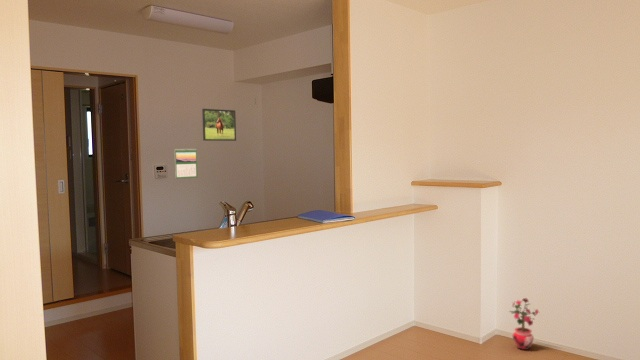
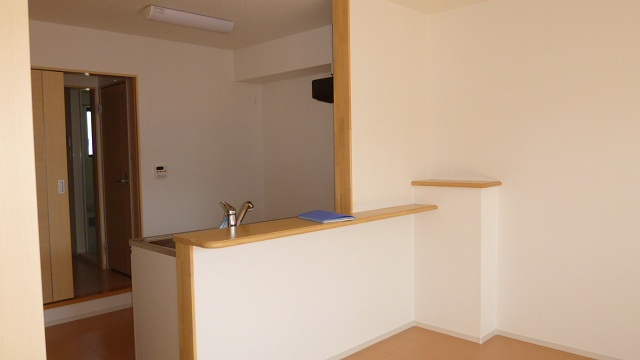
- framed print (219, 125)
- potted plant (522, 322)
- calendar (186, 163)
